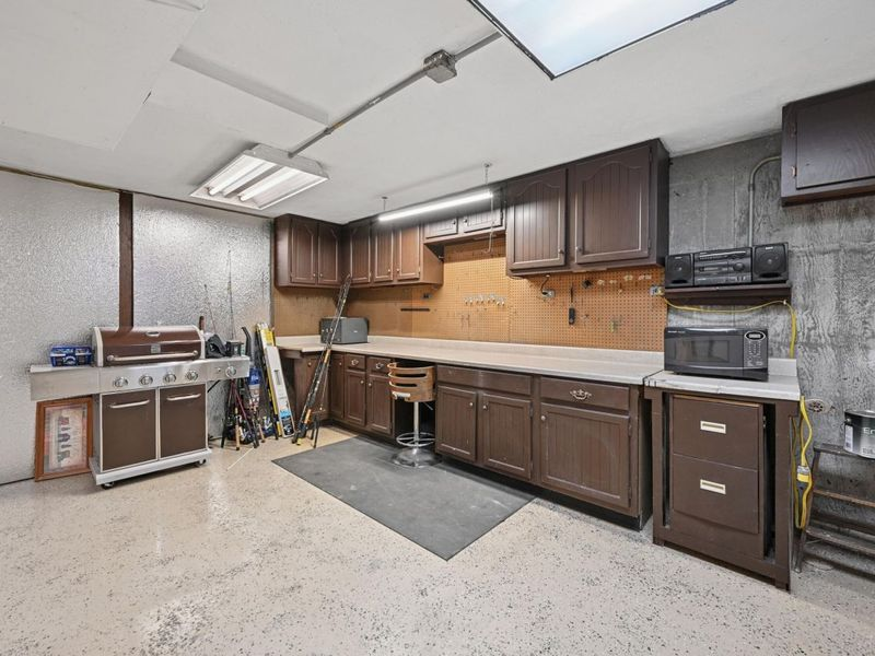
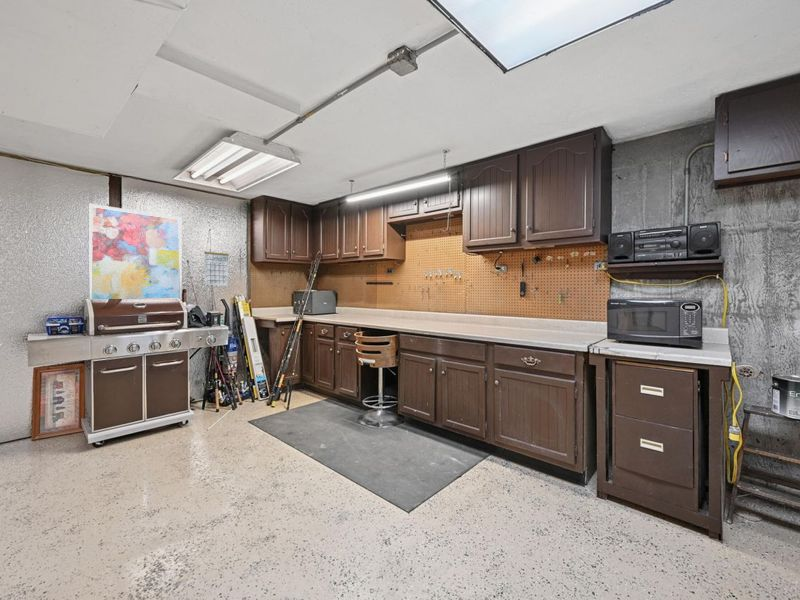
+ calendar (216, 265)
+ wall art (138, 260)
